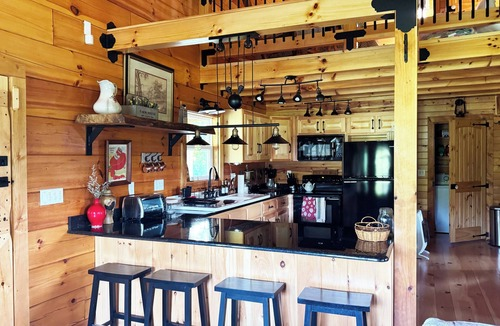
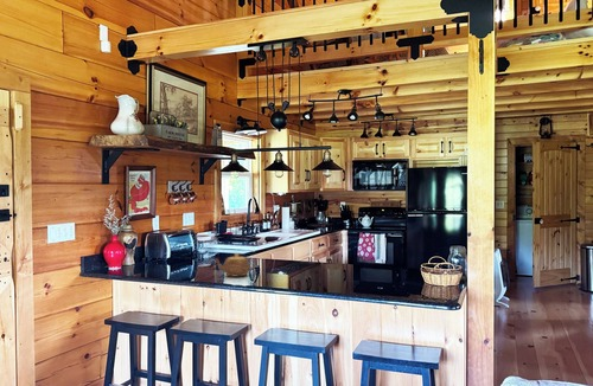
+ teapot (235, 264)
